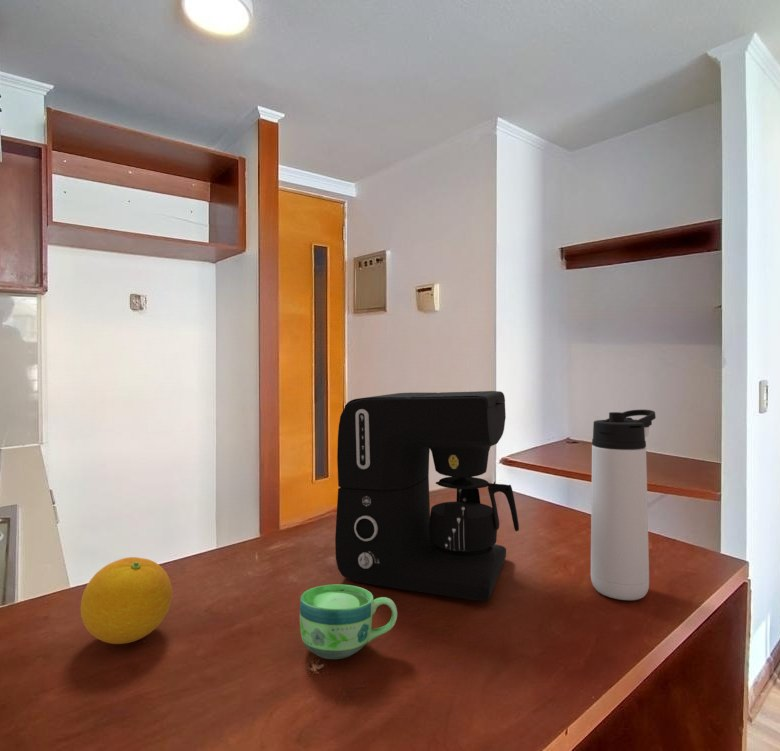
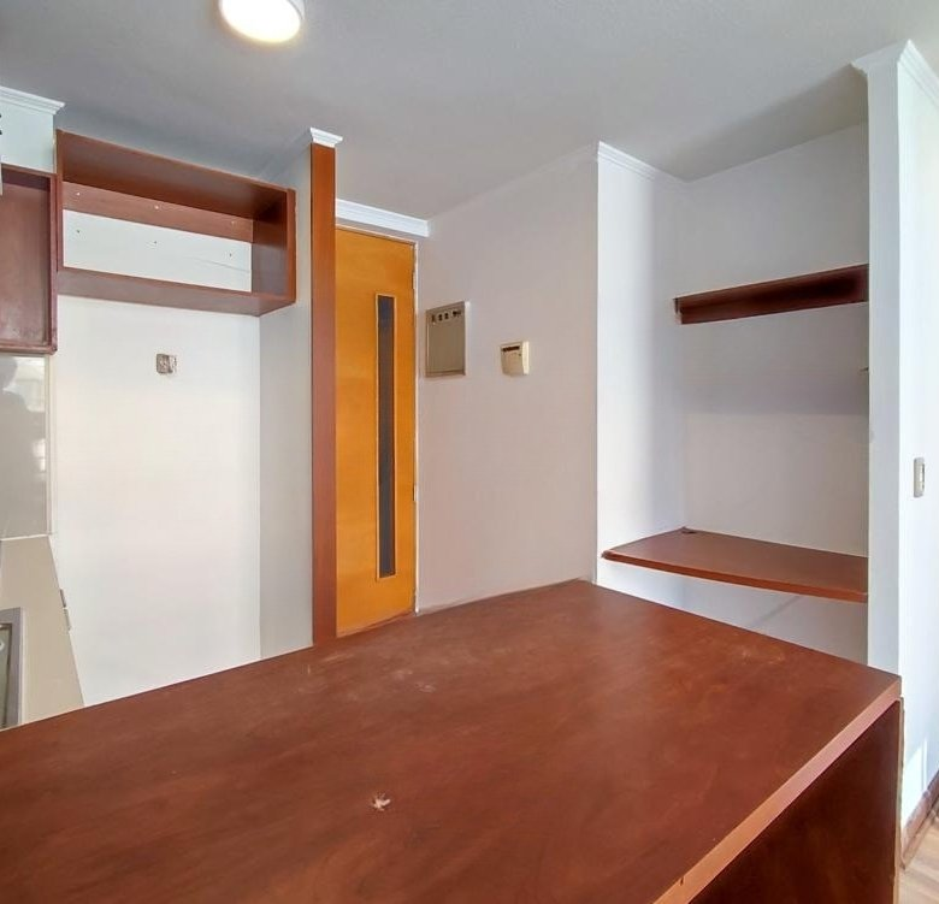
- fruit (127, 599)
- coffee maker (436, 482)
- cup (348, 619)
- thermos bottle (625, 499)
